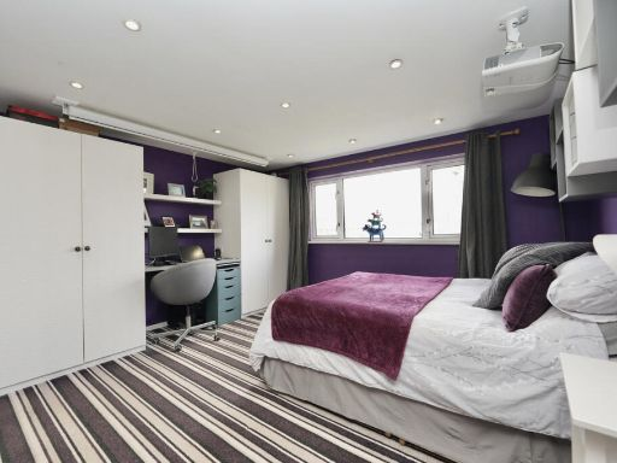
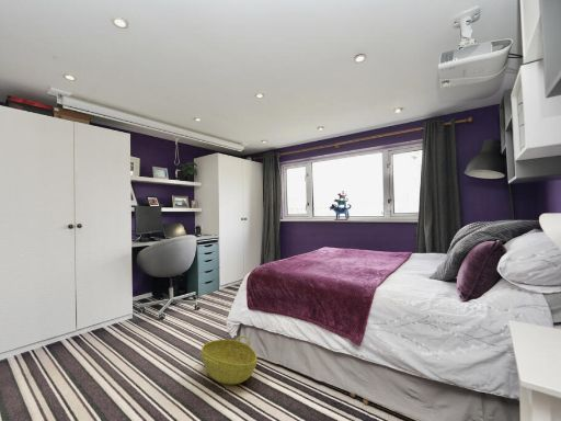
+ basket (228, 360)
